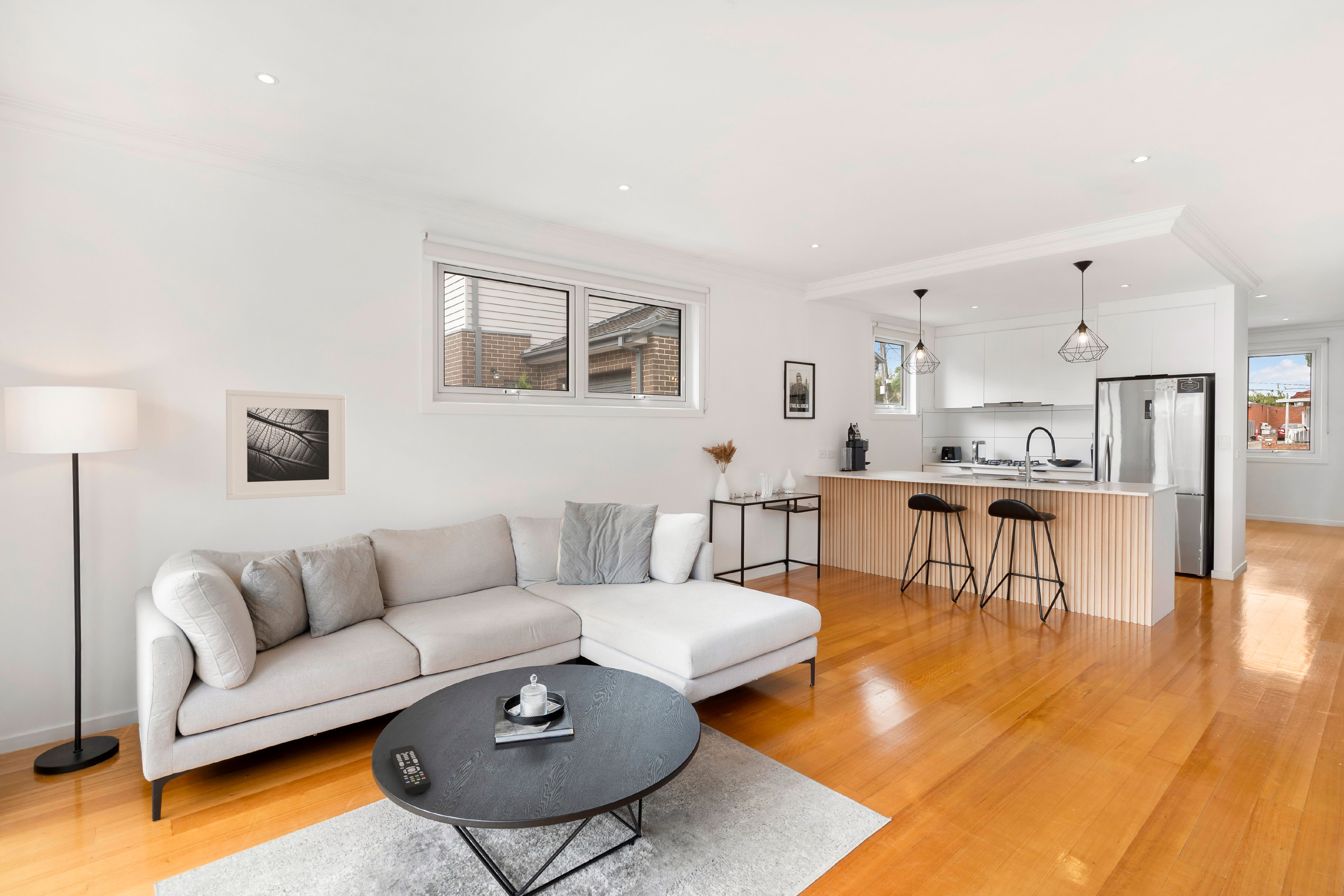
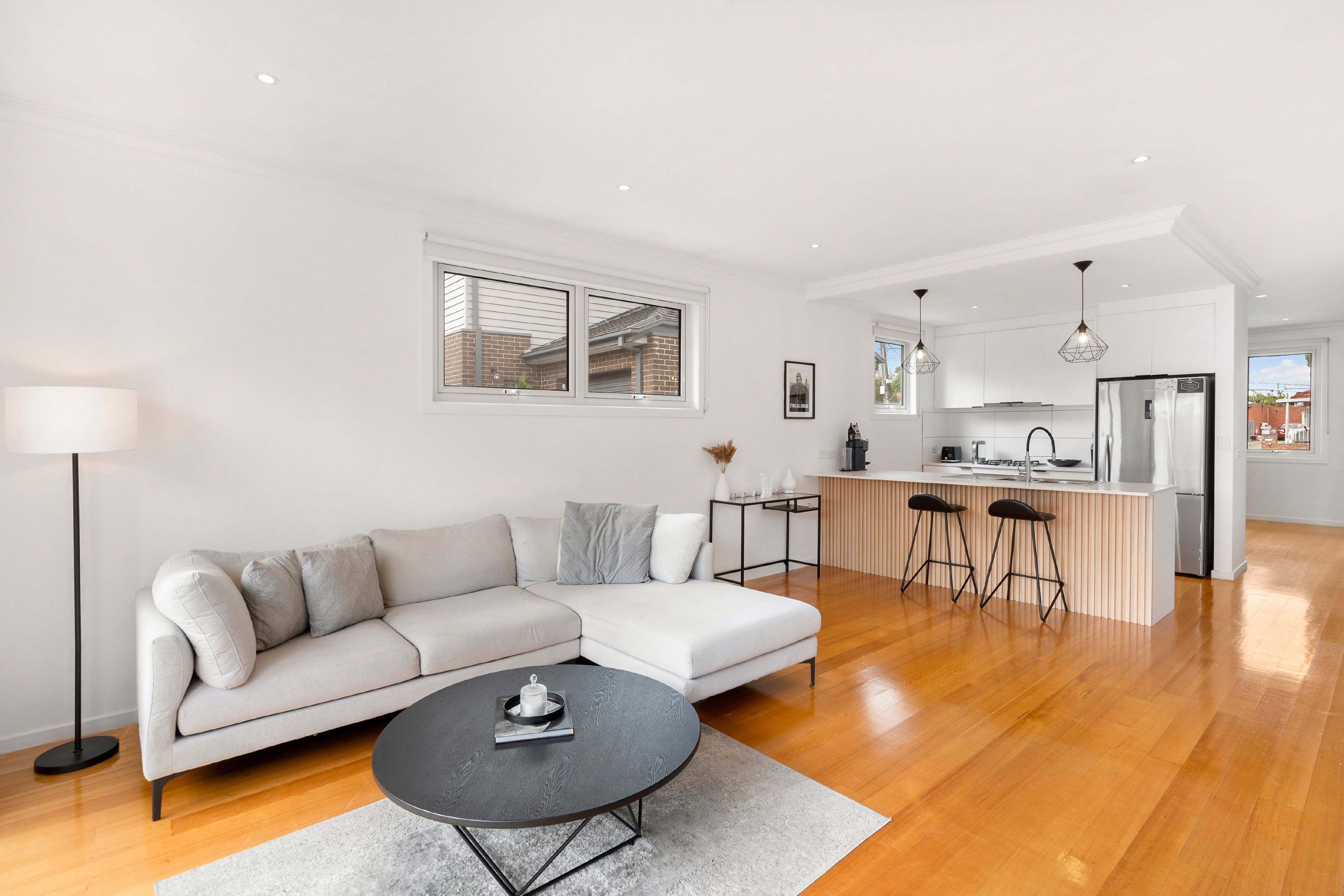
- remote control (409, 769)
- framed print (289, 445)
